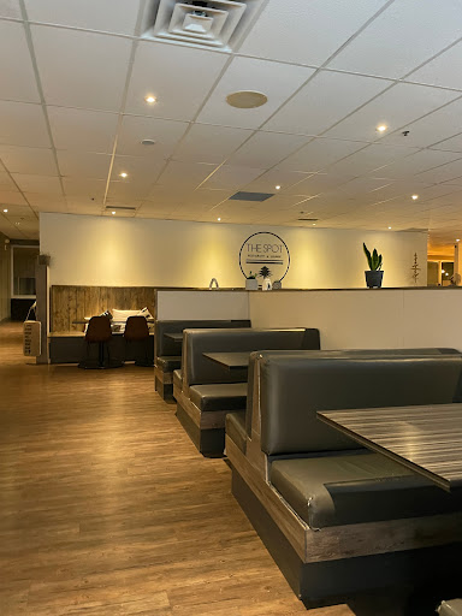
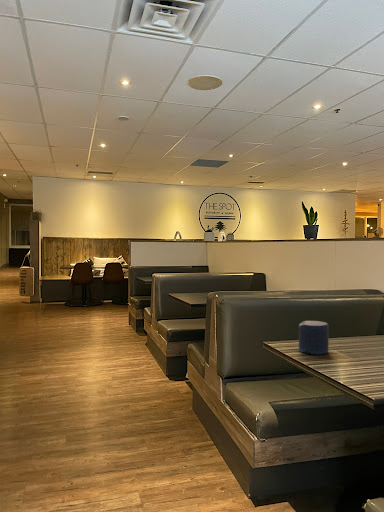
+ candle (313, 337)
